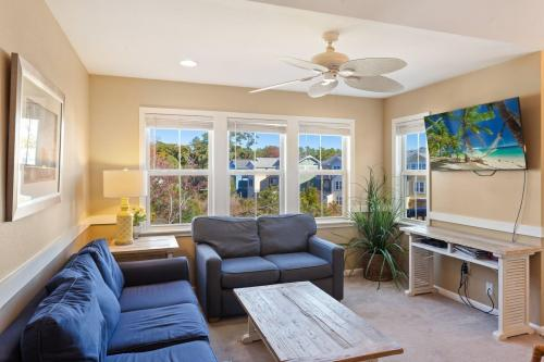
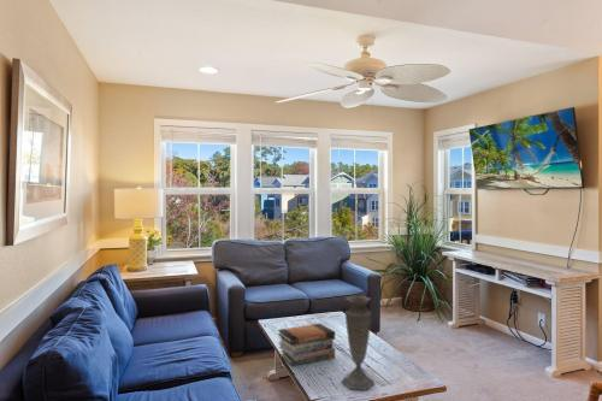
+ book stack (306, 343)
+ vase (358, 340)
